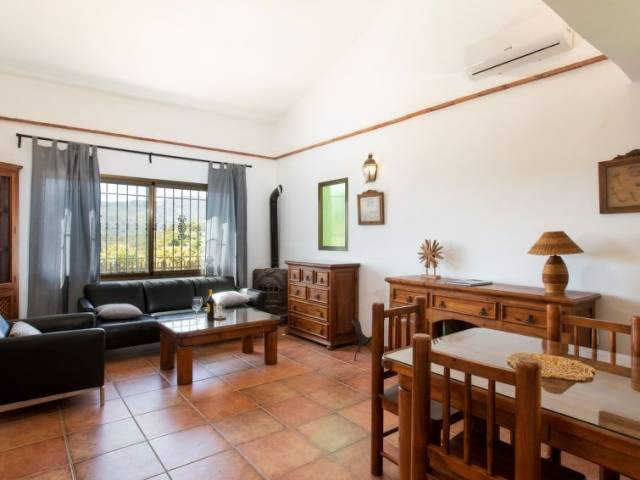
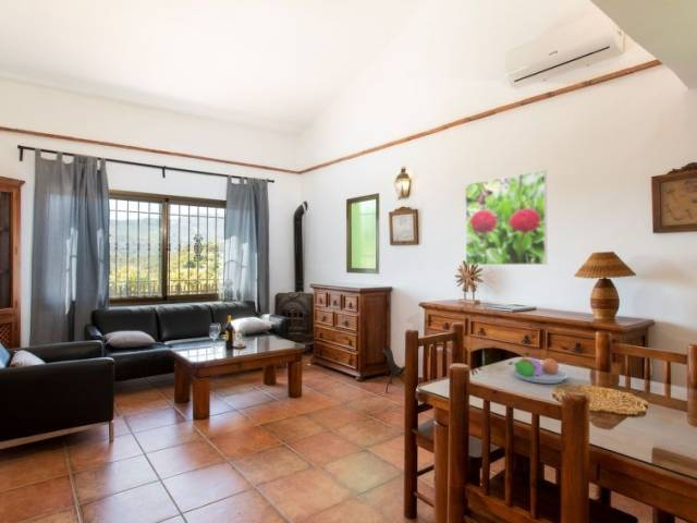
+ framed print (502, 221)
+ fruit bowl (537, 367)
